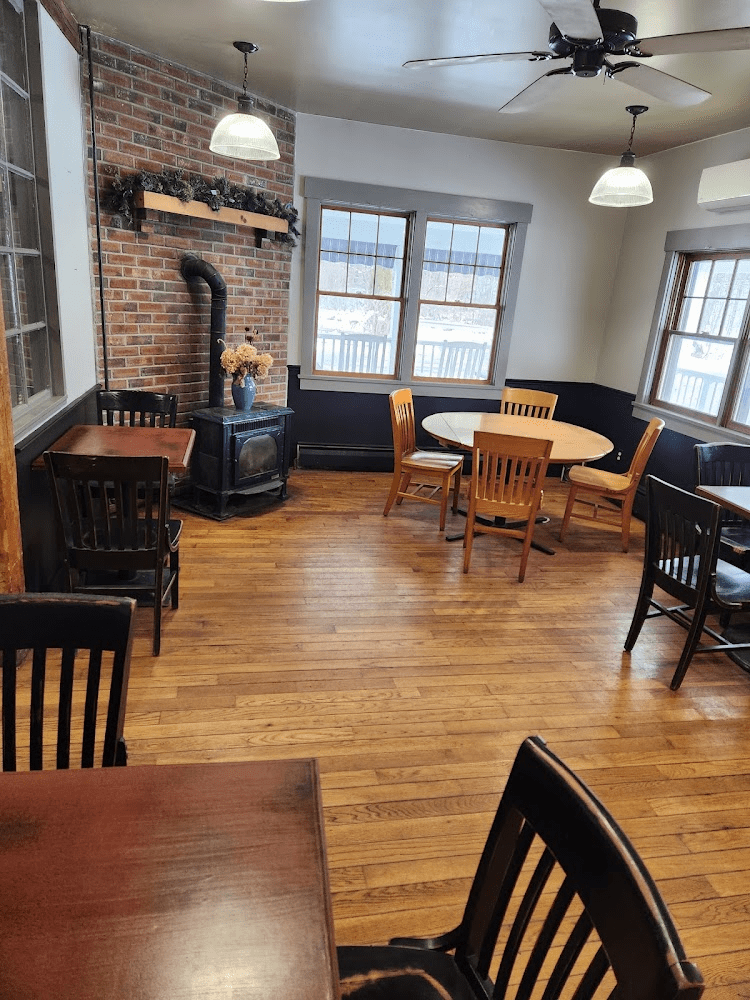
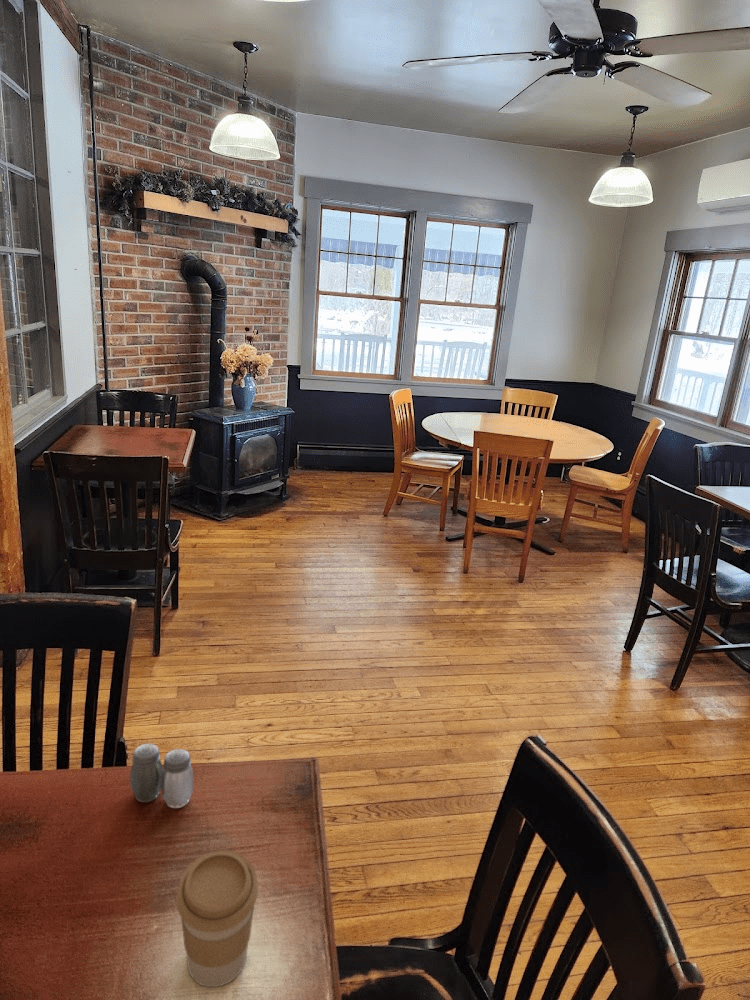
+ coffee cup (217, 917)
+ salt and pepper shaker (161, 774)
